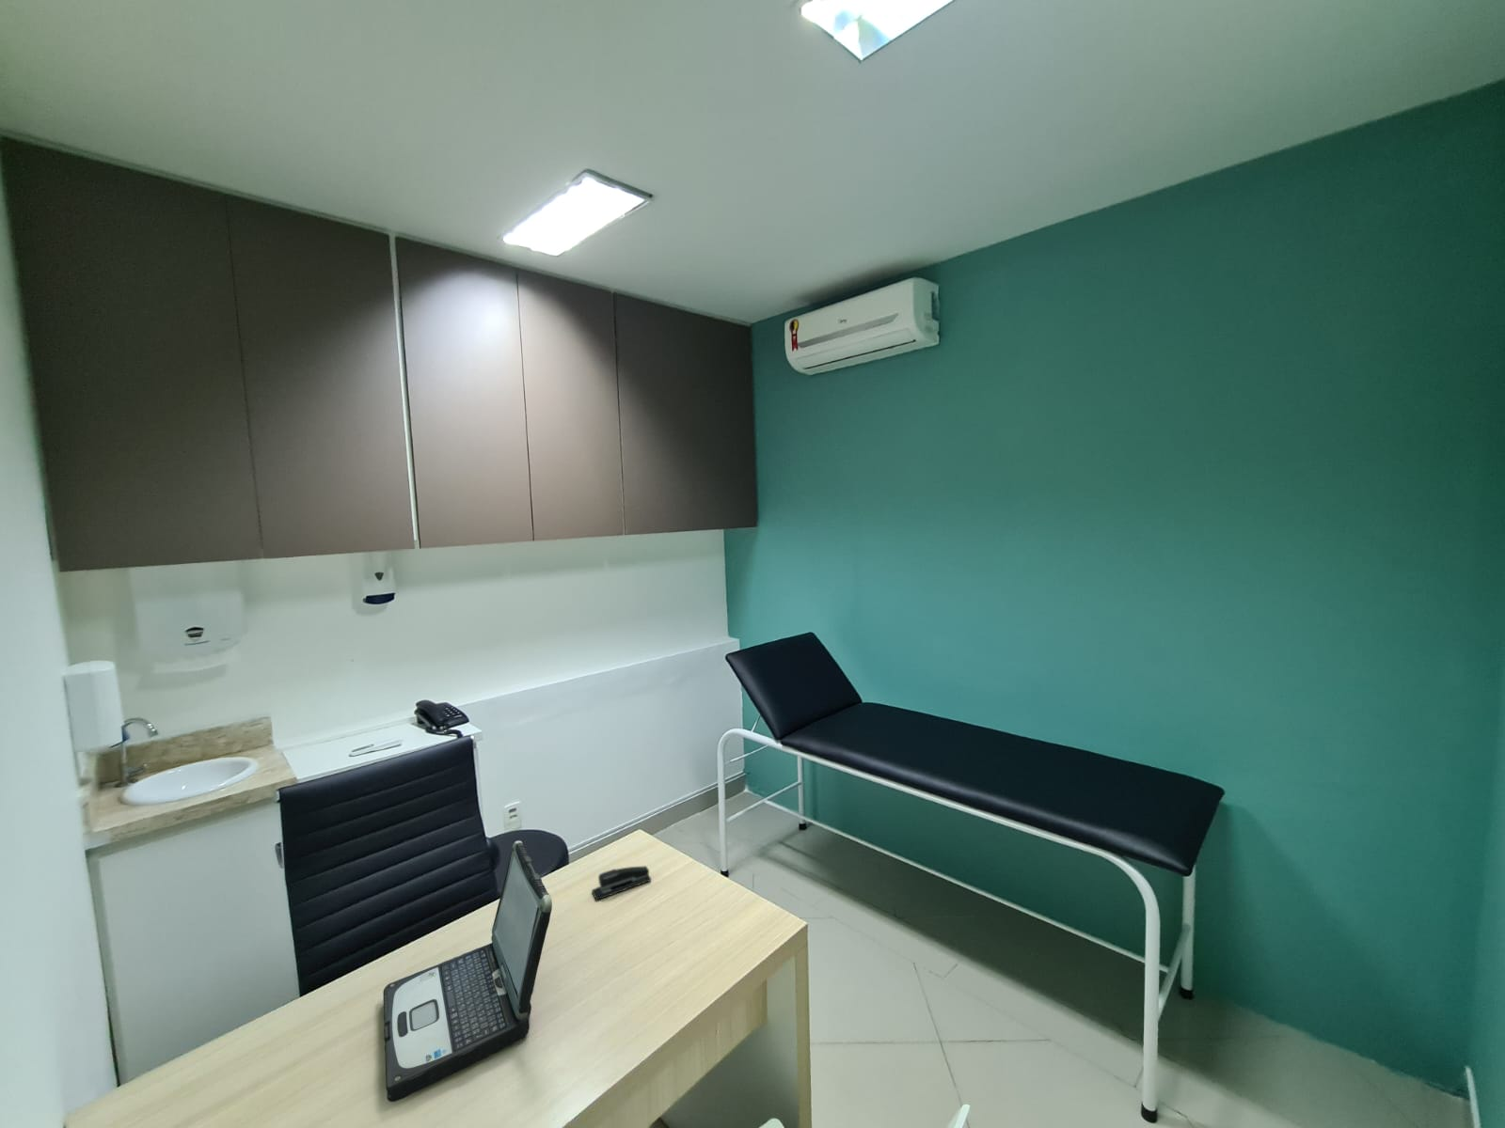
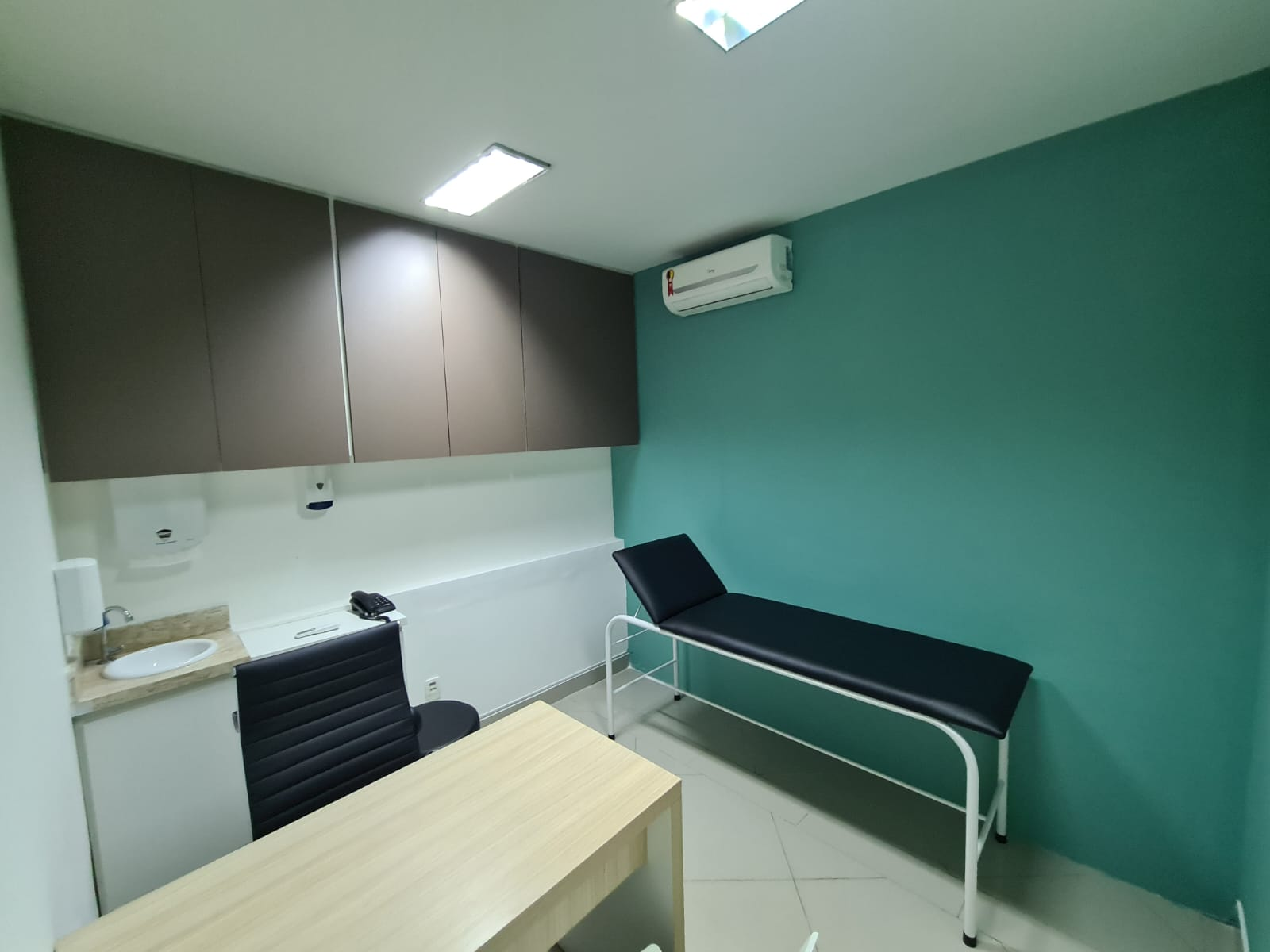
- laptop (469, 951)
- stapler (621, 878)
